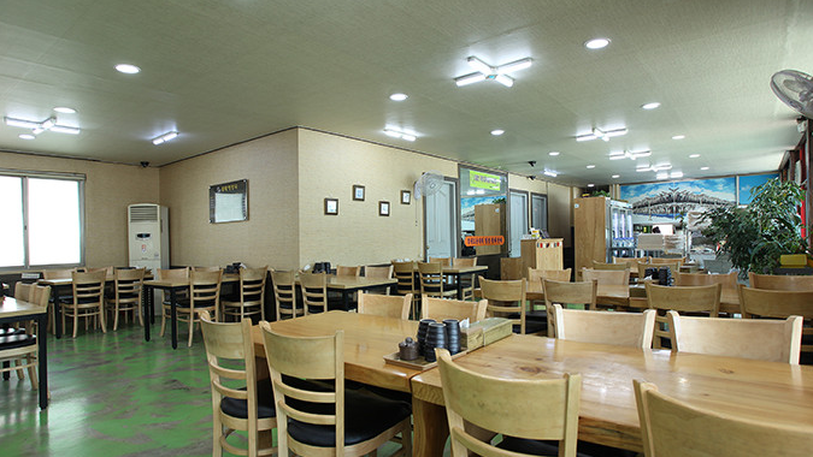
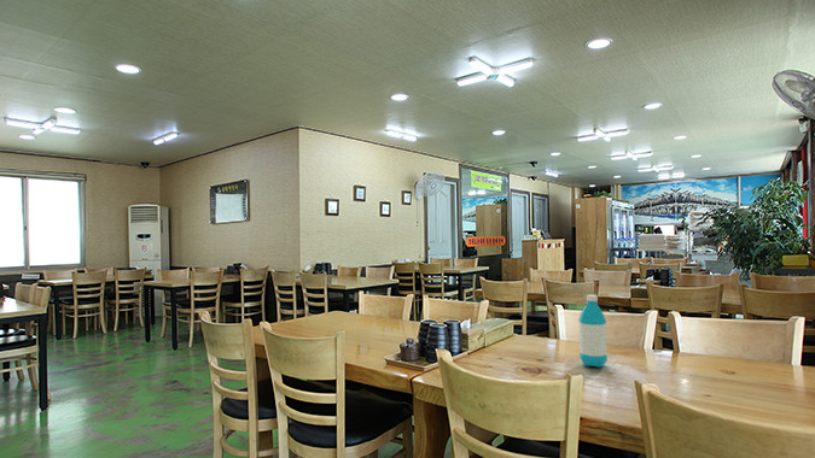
+ water bottle (592, 329)
